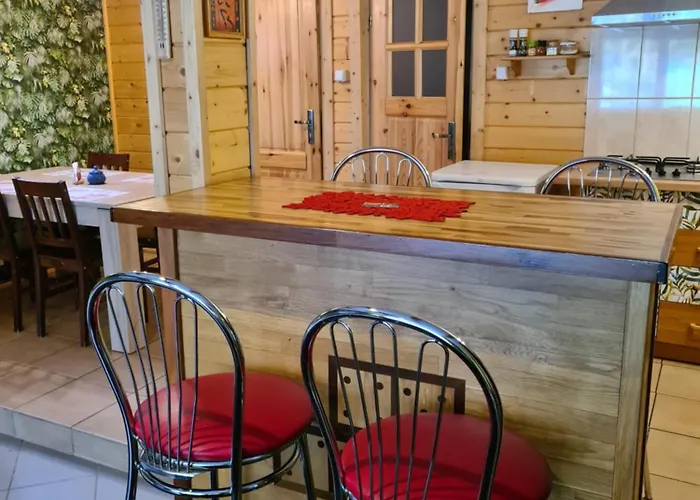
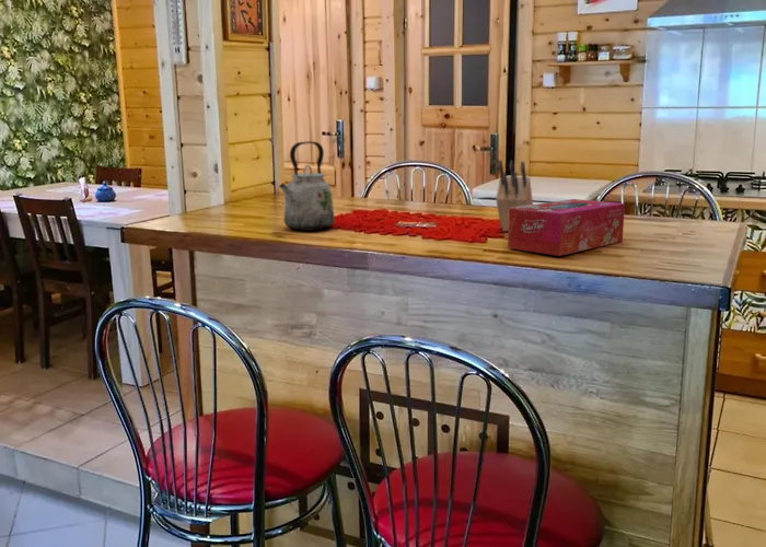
+ tissue box (567, 225)
+ kettle (302, 186)
+ knife block (515, 194)
